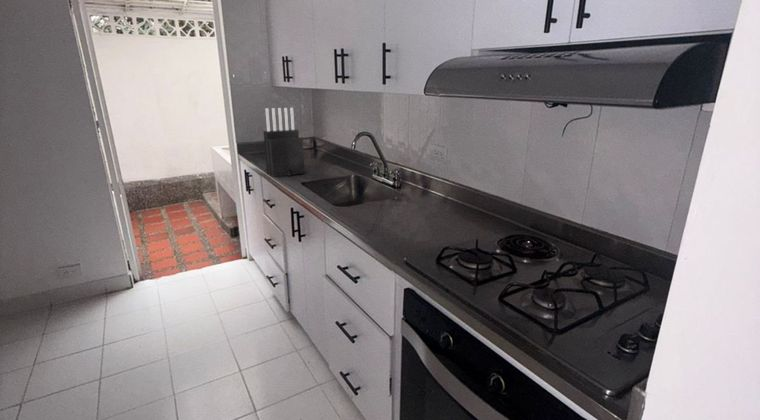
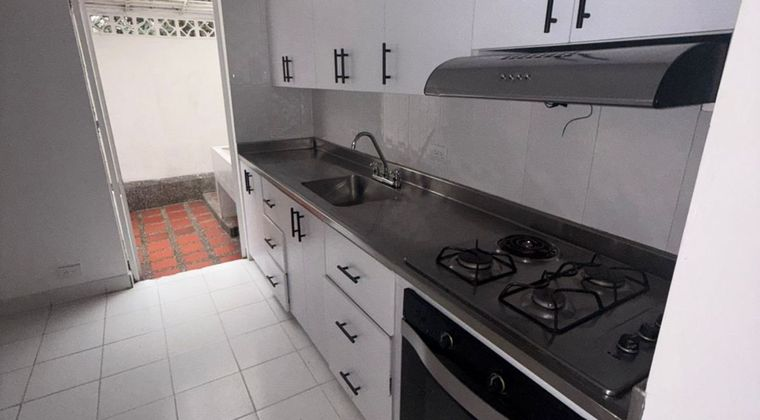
- knife block (284, 142)
